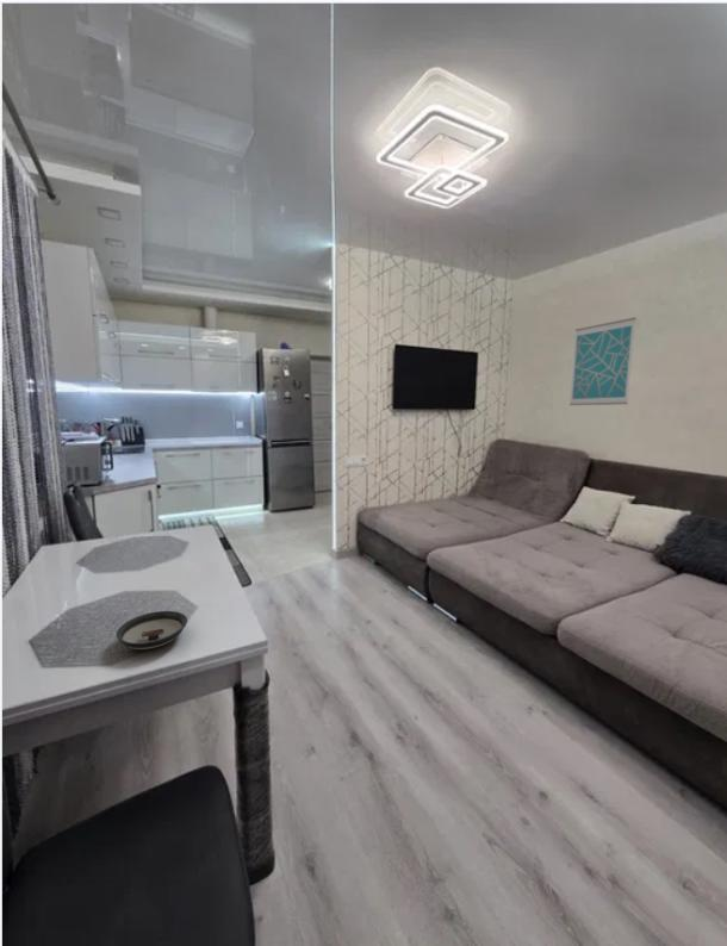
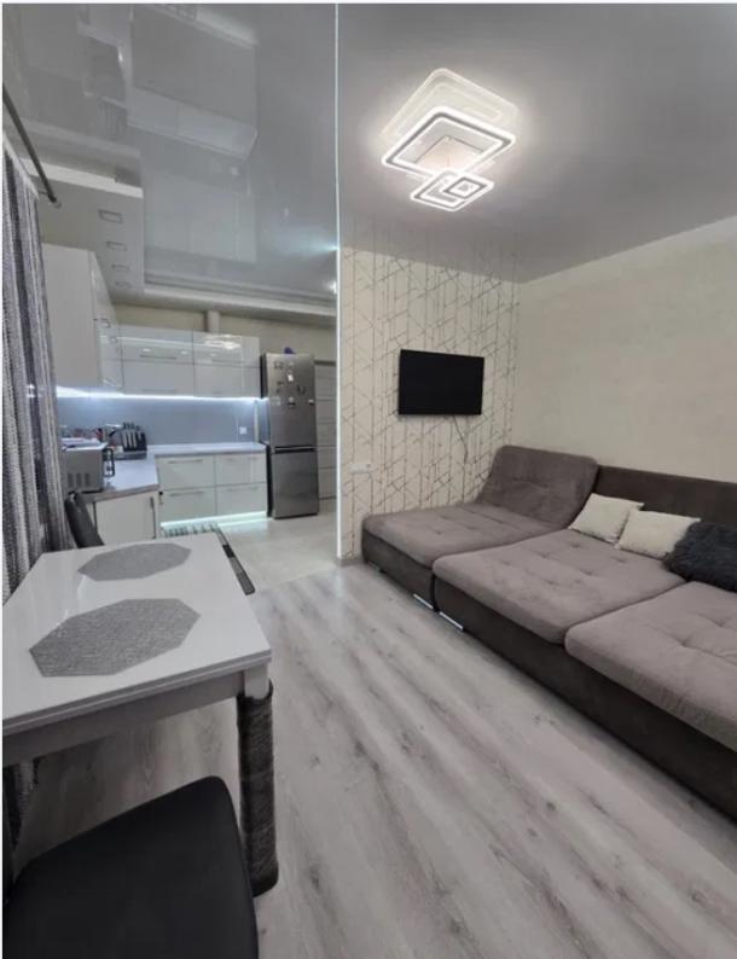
- saucer (153, 633)
- wall art (599, 365)
